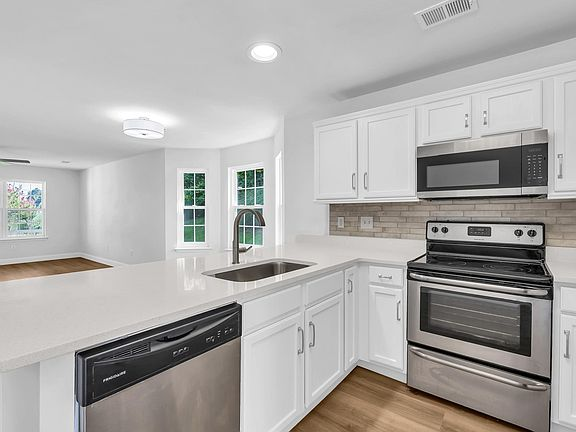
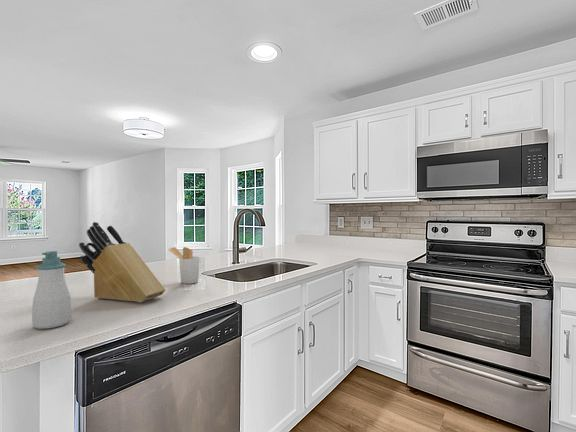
+ soap bottle (51, 287)
+ knife block (120, 259)
+ utensil holder (184, 263)
